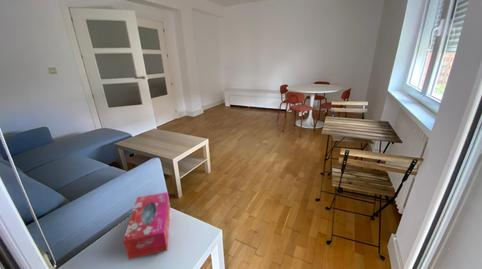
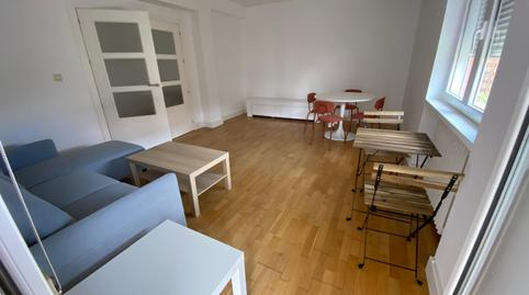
- tissue box (150, 221)
